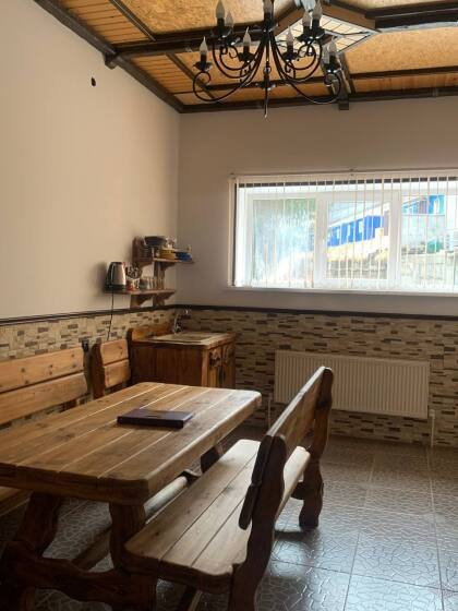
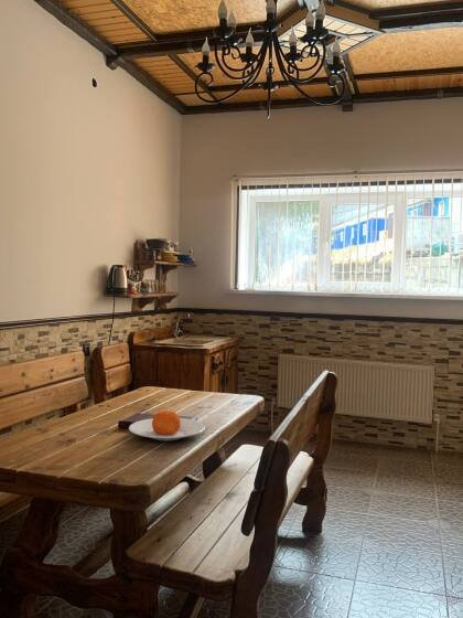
+ plate (166, 424)
